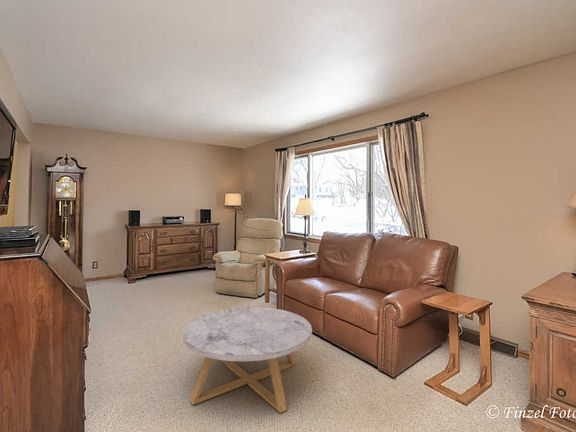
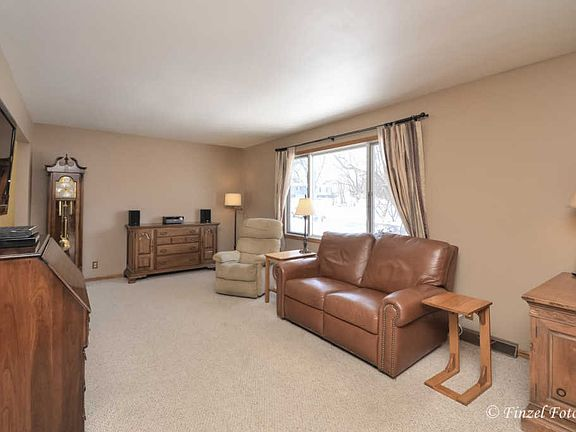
- coffee table (248, 353)
